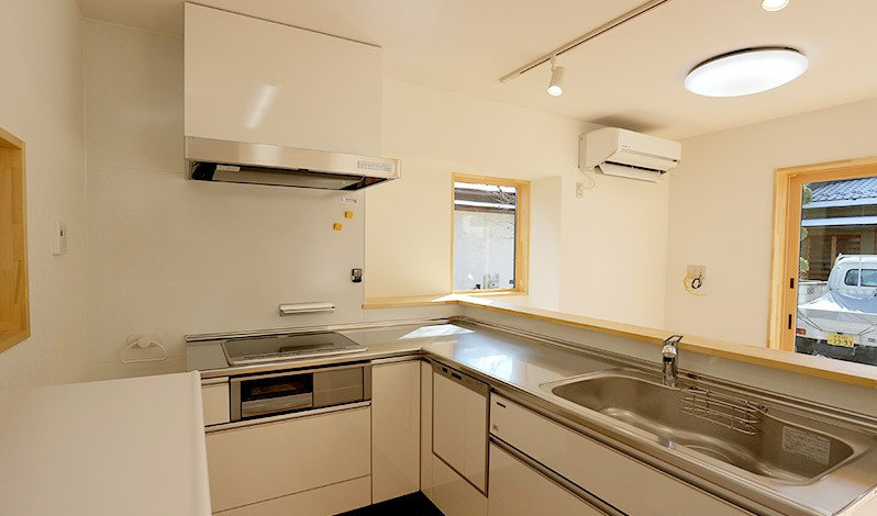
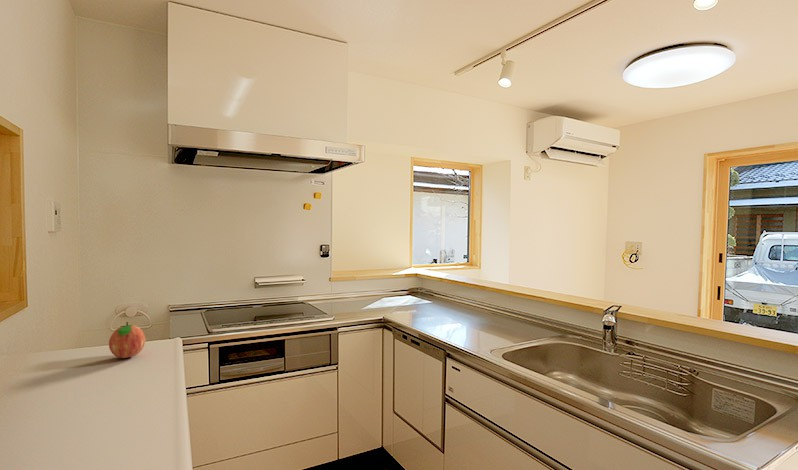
+ fruit (127, 339)
